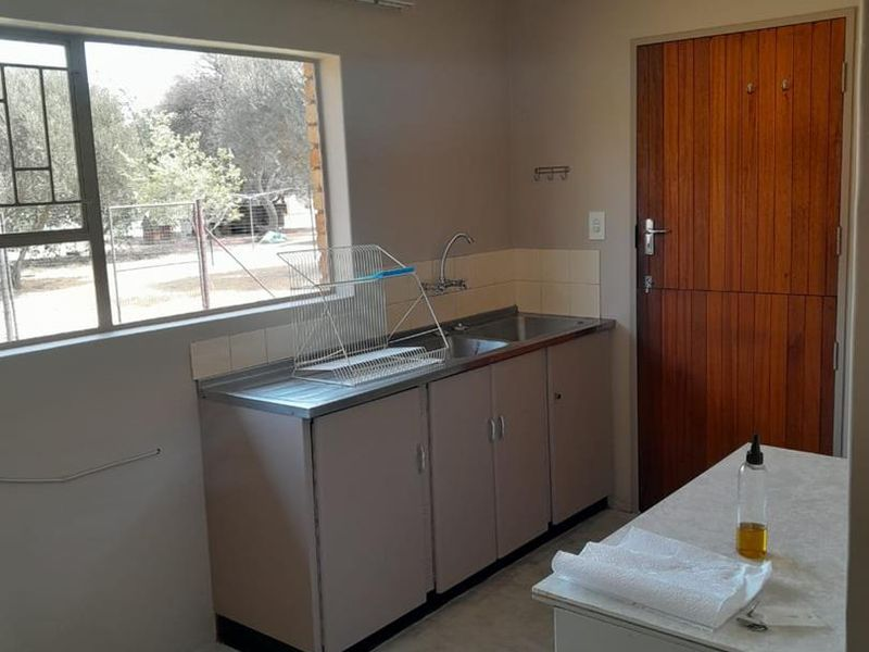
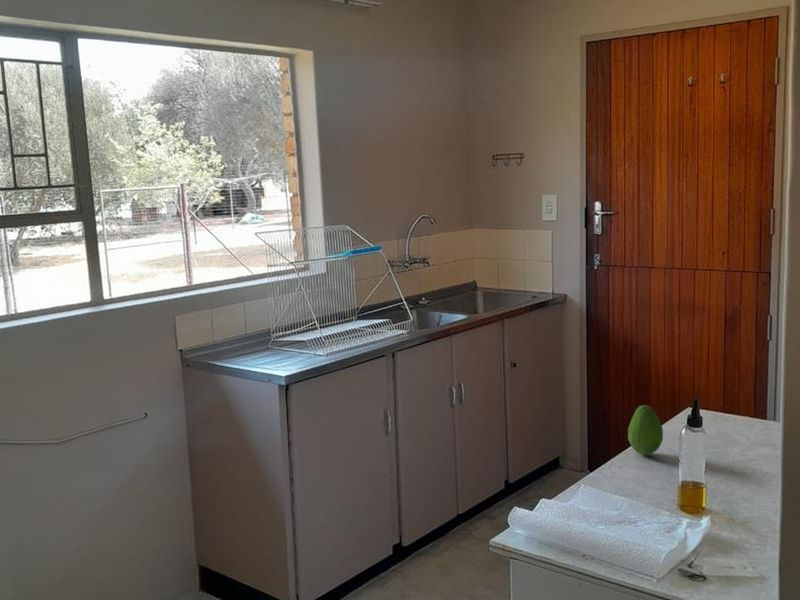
+ fruit (645, 429)
